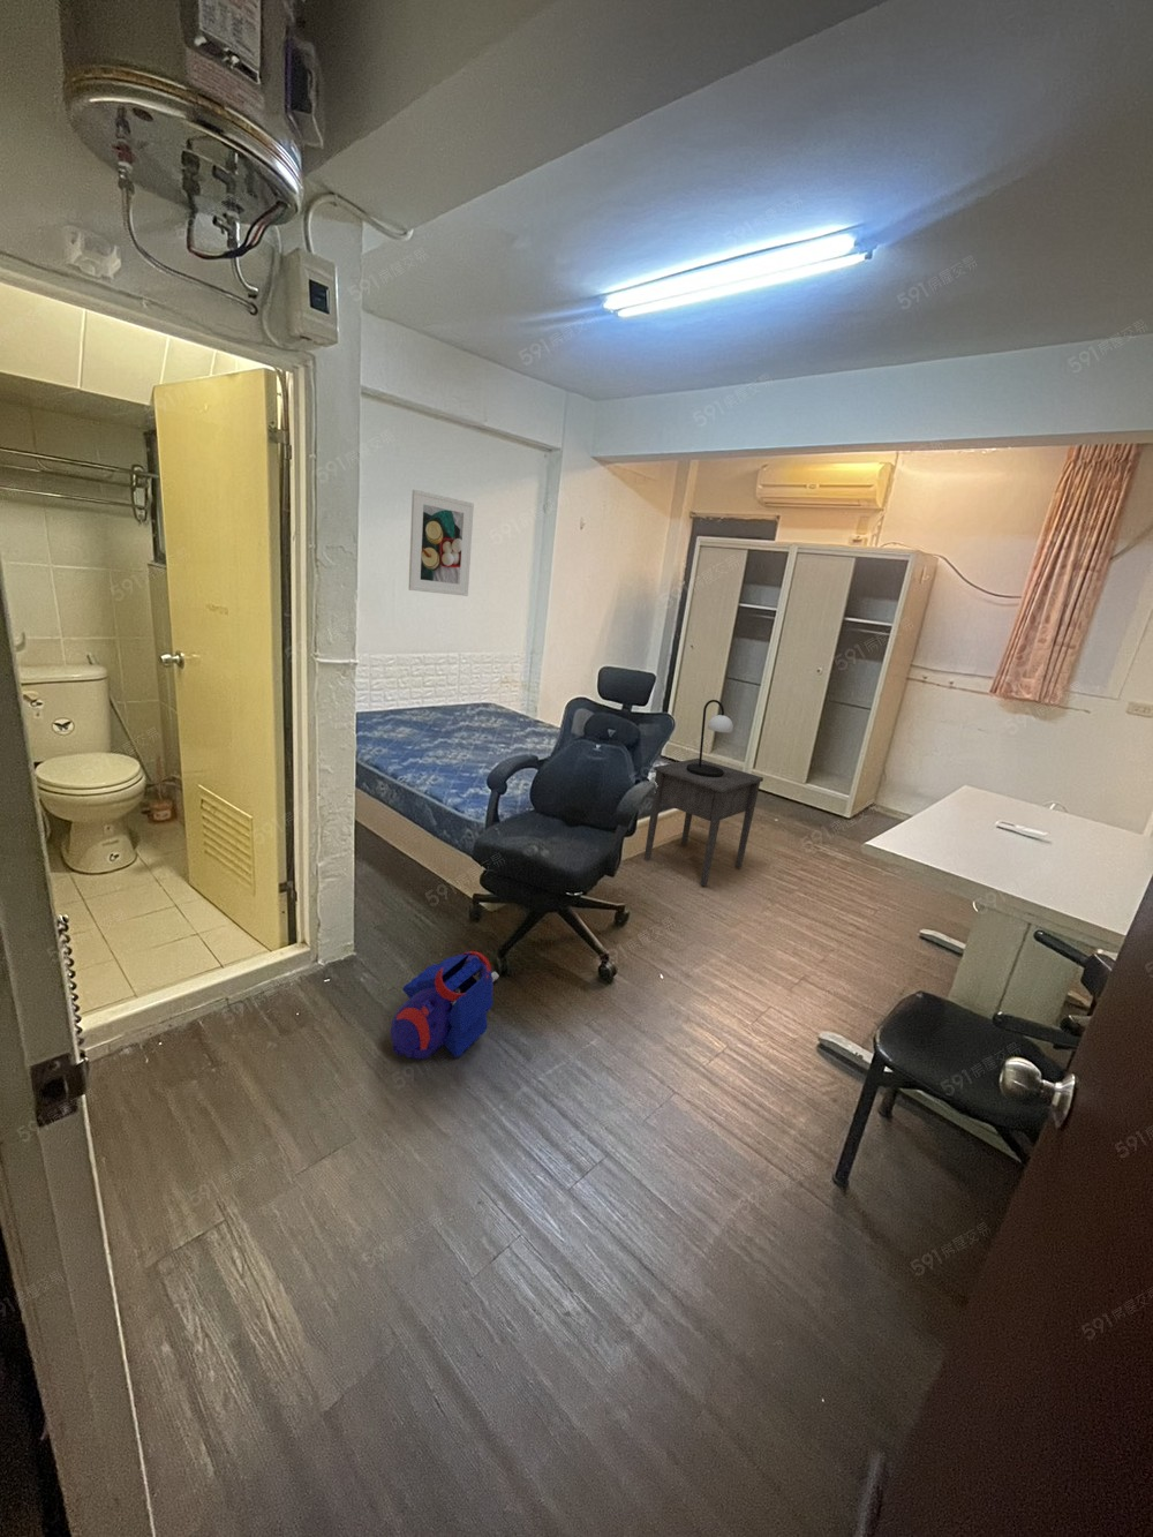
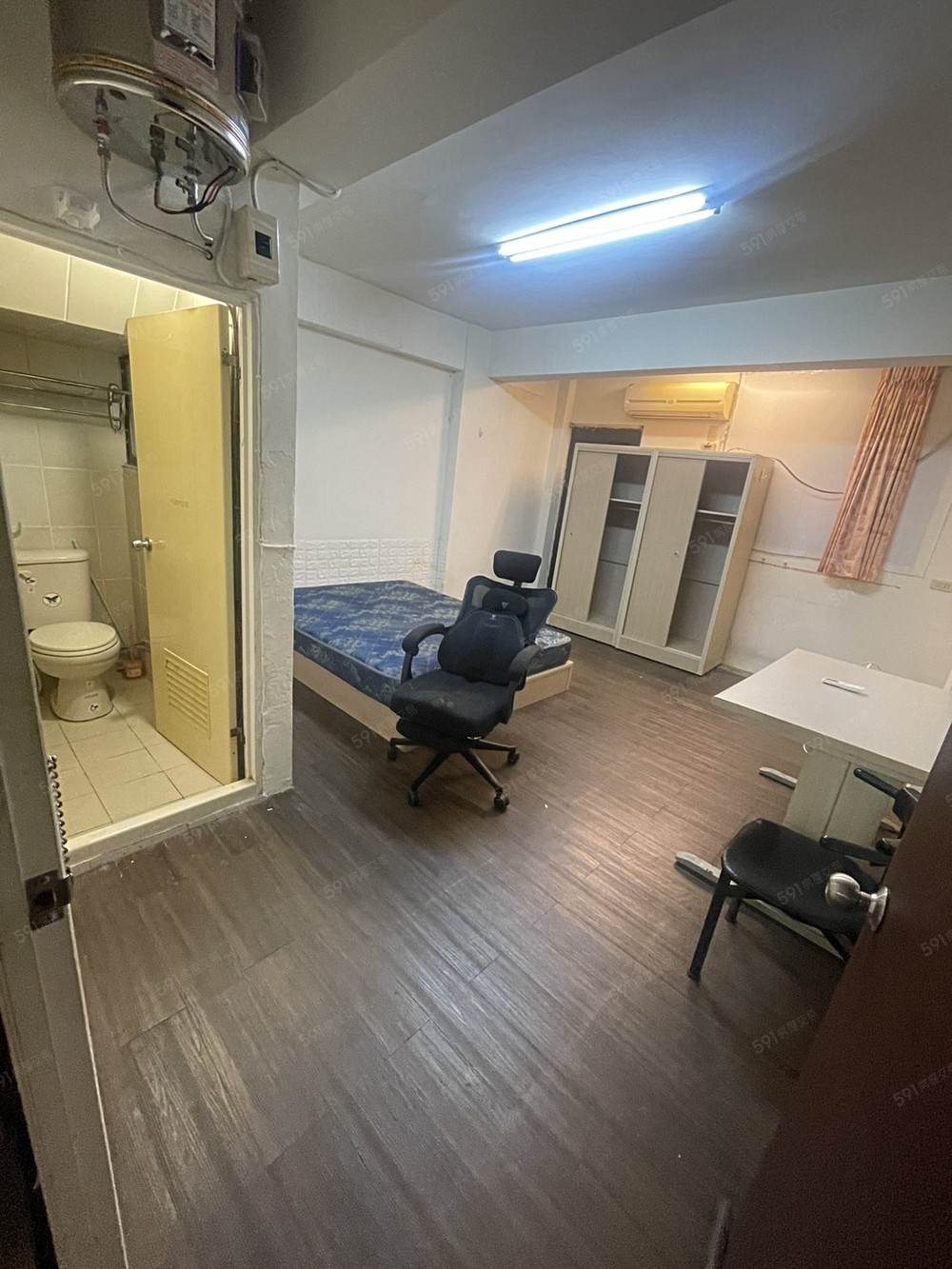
- backpack (470, 980)
- nightstand (701, 818)
- table lamp (712, 730)
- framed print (442, 545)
